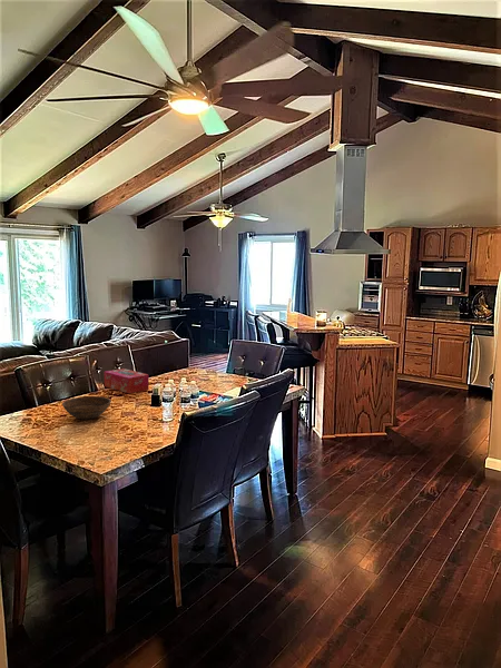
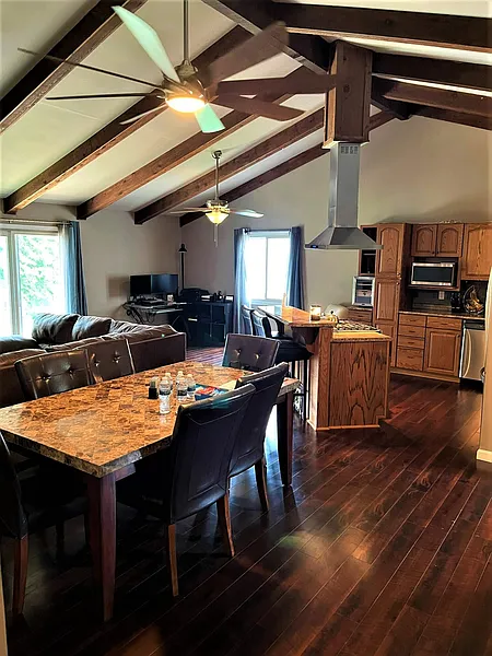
- tissue box (126, 380)
- bowl (87, 409)
